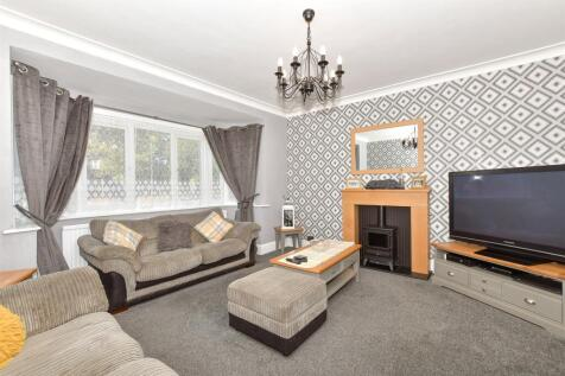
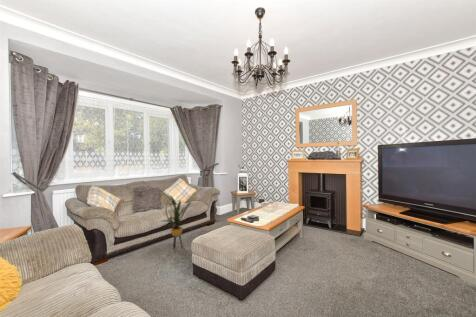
+ house plant (177, 221)
